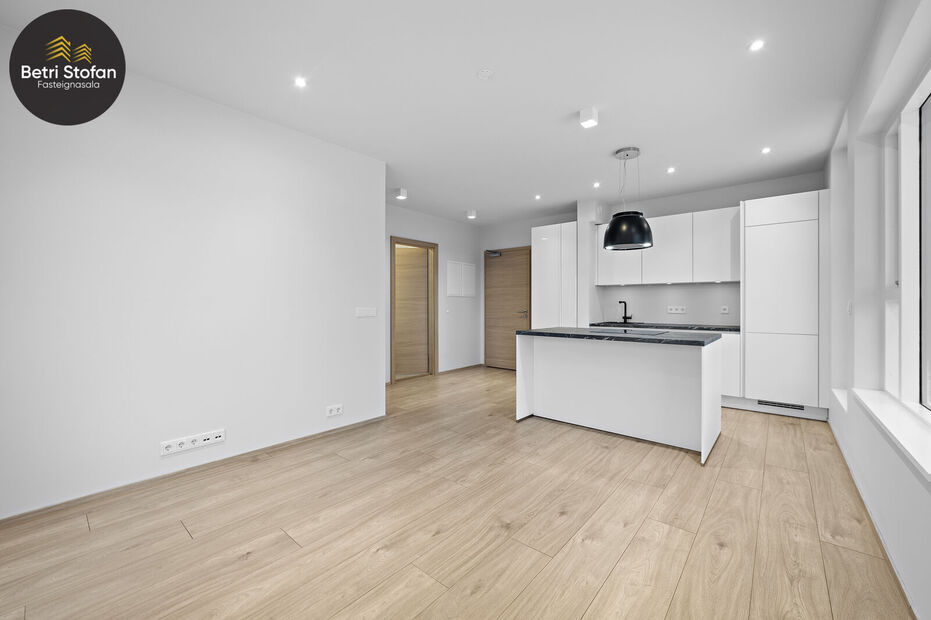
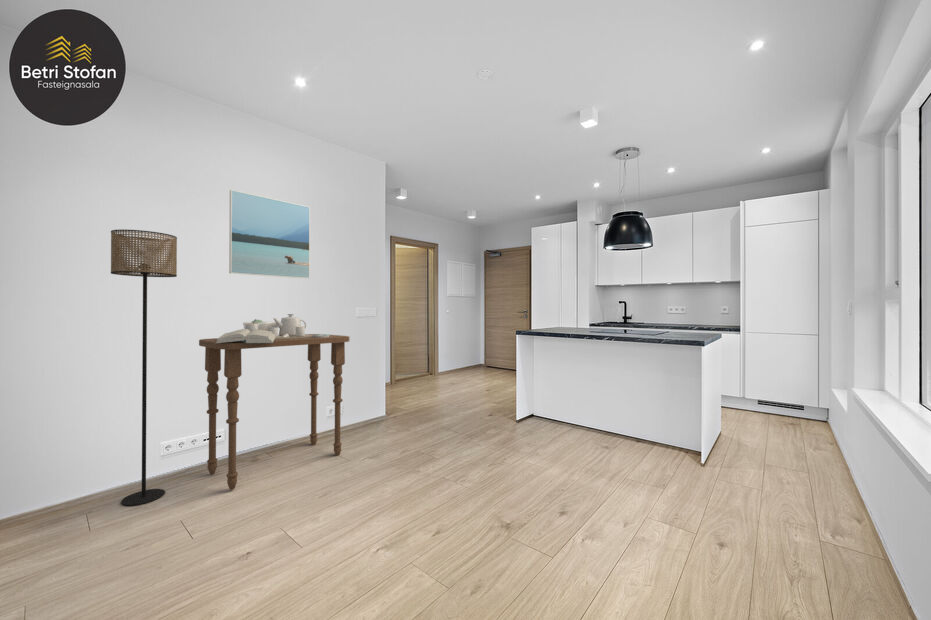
+ side table (309, 393)
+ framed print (272, 237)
+ floor lamp (144, 366)
